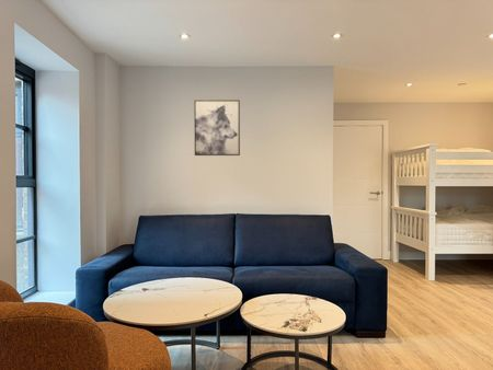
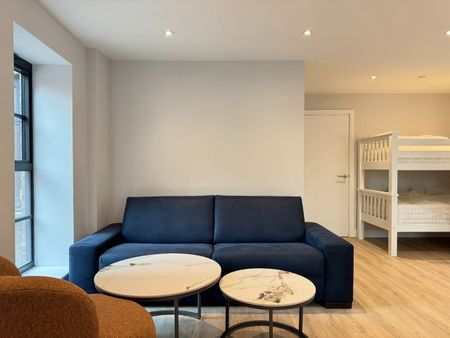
- wall art (217, 127)
